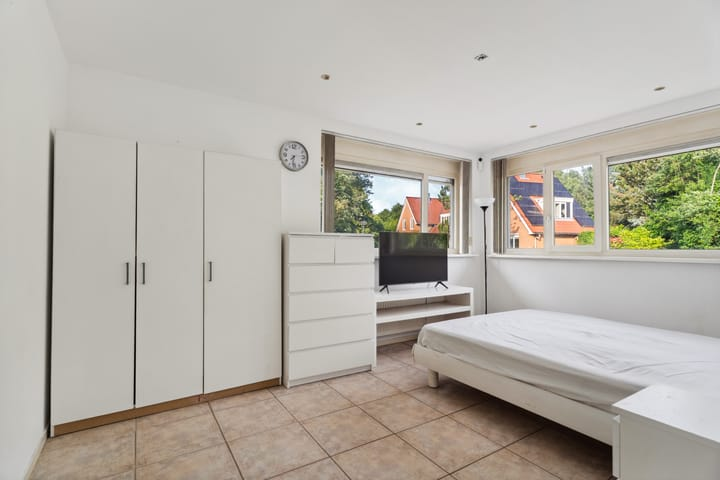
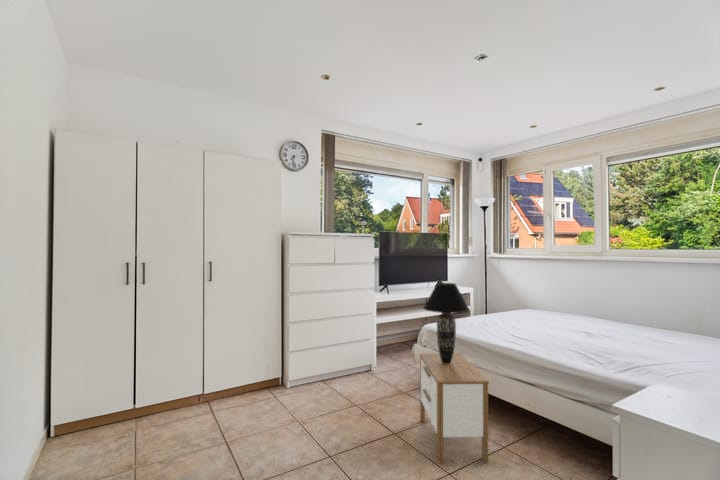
+ nightstand (449, 401)
+ table lamp (446, 322)
